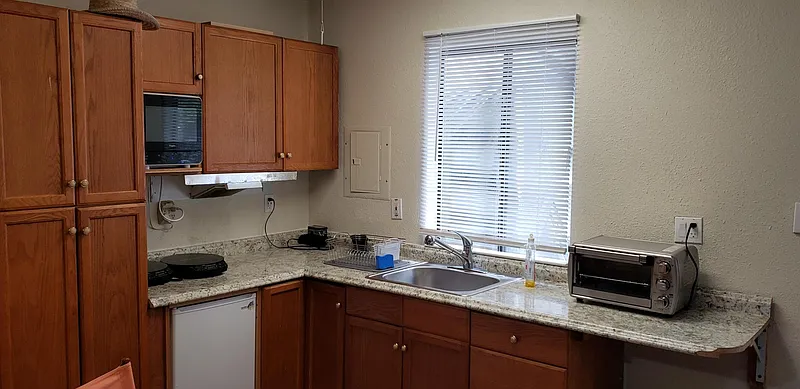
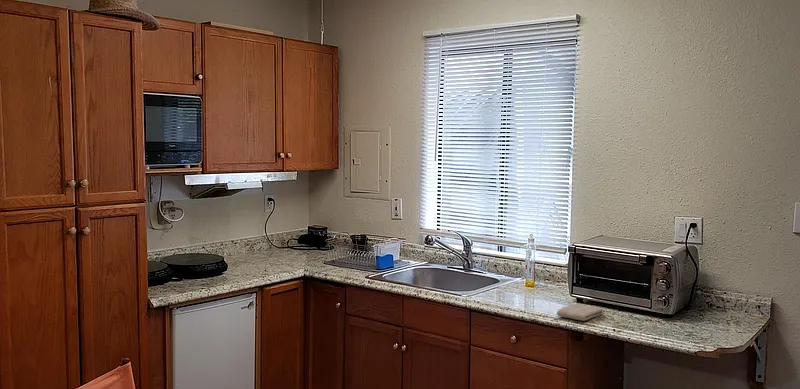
+ washcloth (580, 311)
